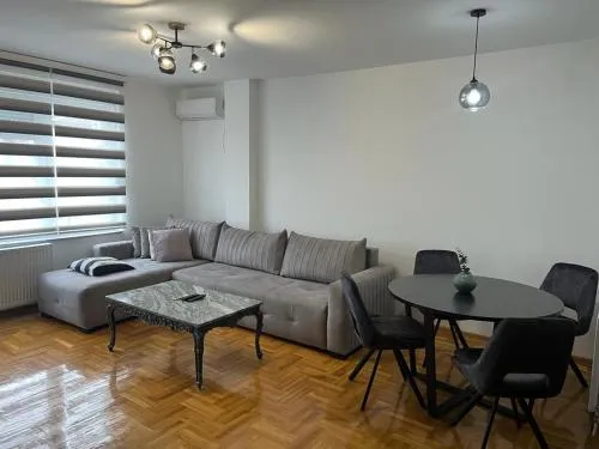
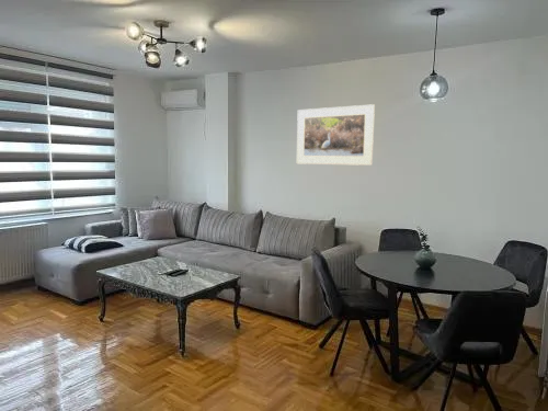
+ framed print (332, 136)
